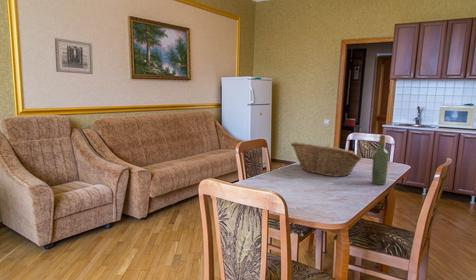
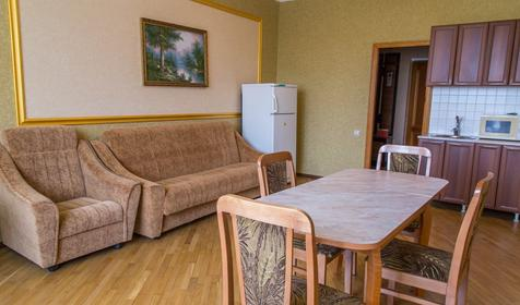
- fruit basket (324, 156)
- wine bottle (380, 159)
- wall art (74, 57)
